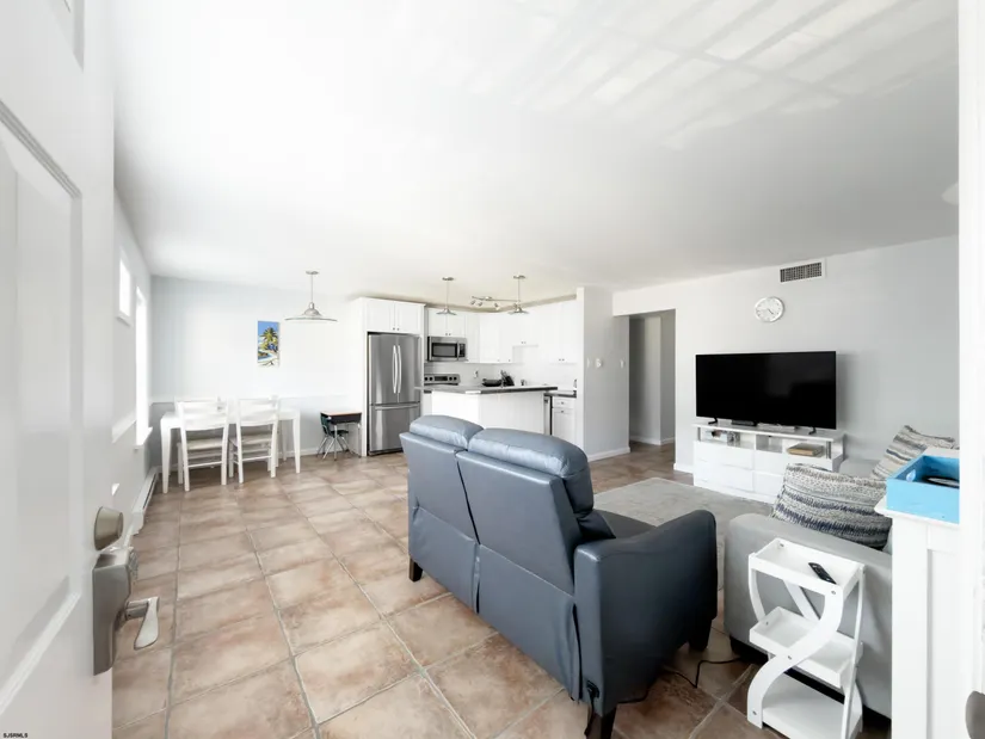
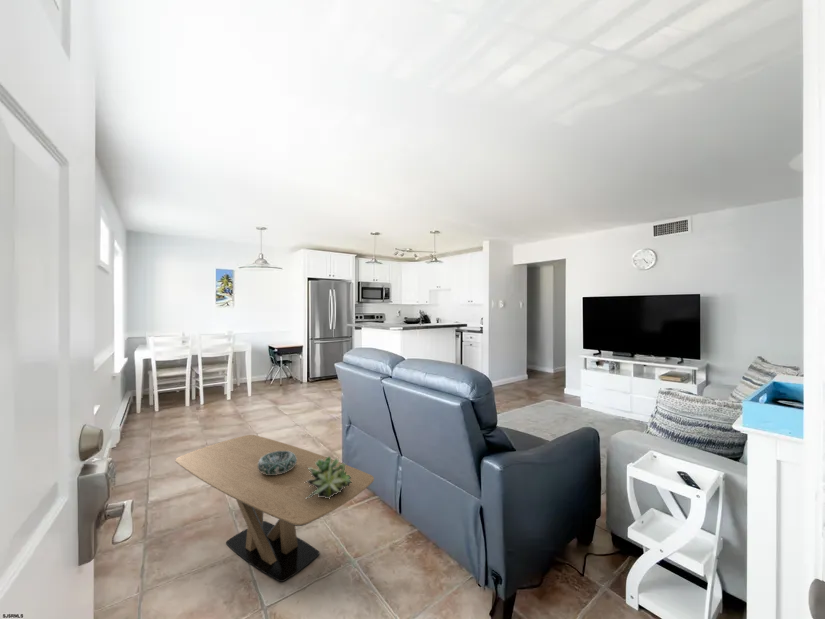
+ coffee table (269, 507)
+ decorative bowl (277, 462)
+ succulent plant (328, 473)
